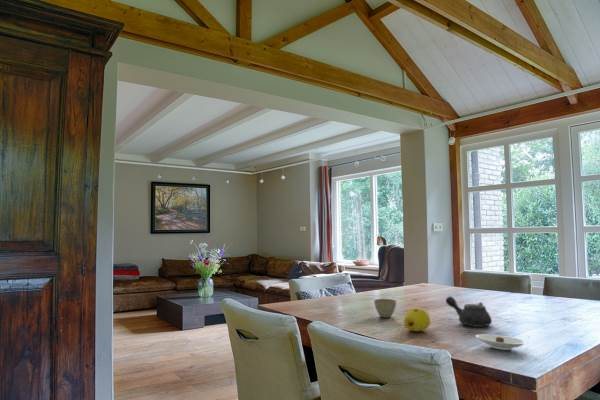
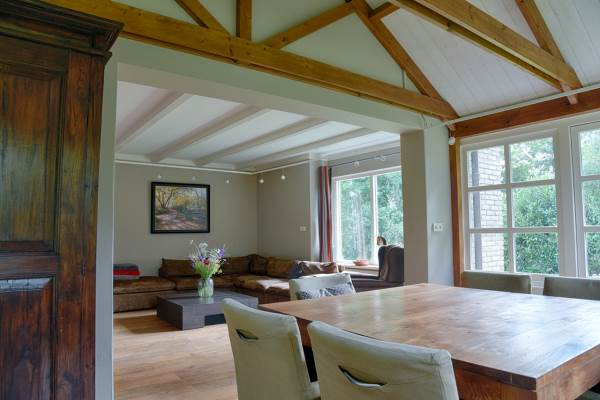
- teapot (468, 310)
- saucer (500, 342)
- fruit (418, 318)
- flower pot (385, 308)
